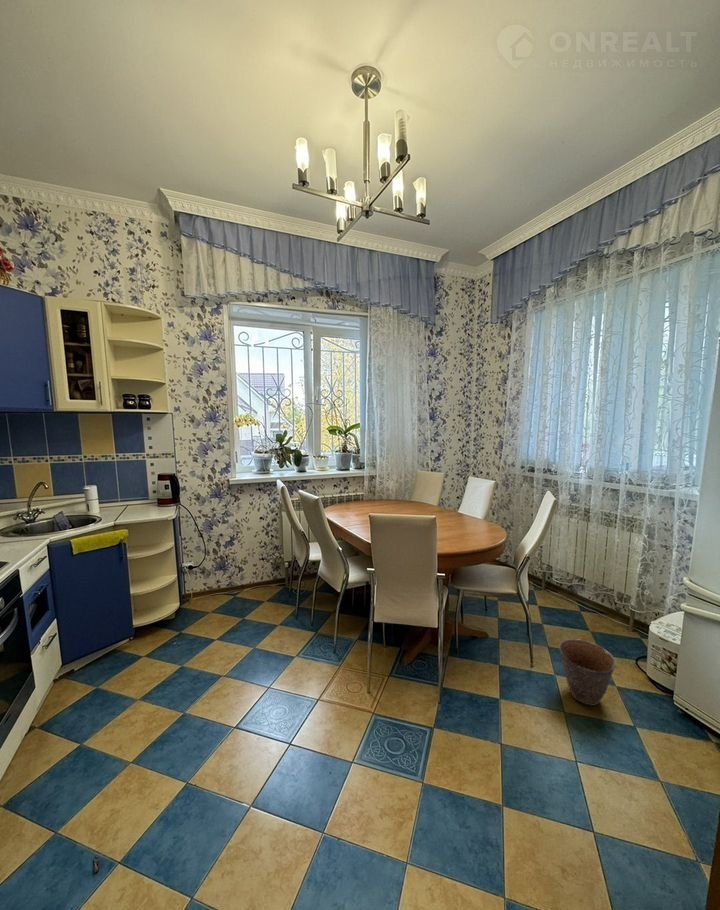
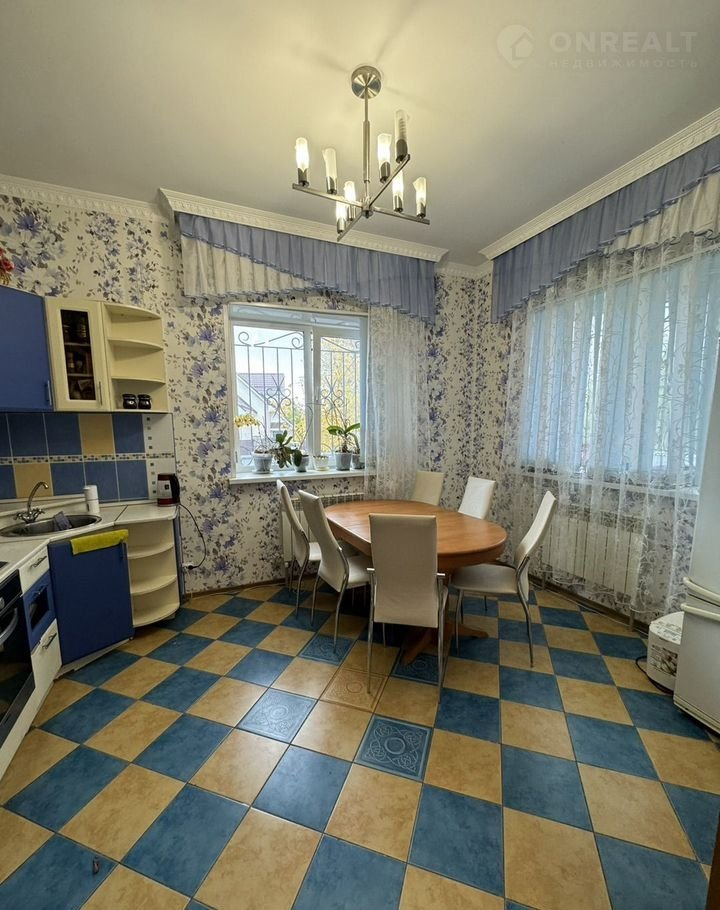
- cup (585, 675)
